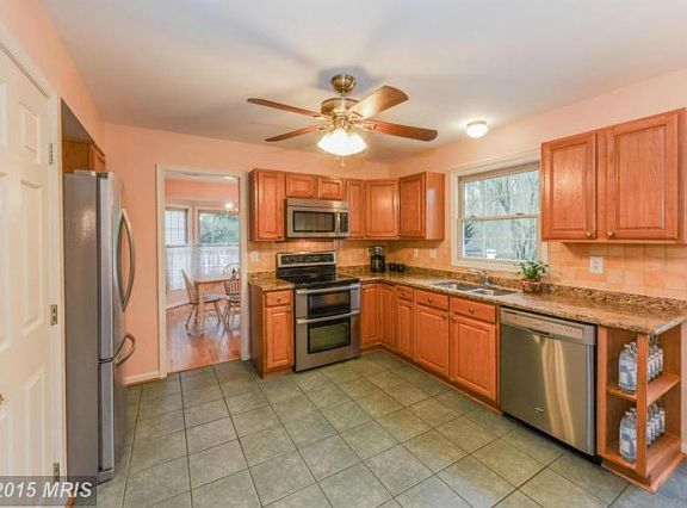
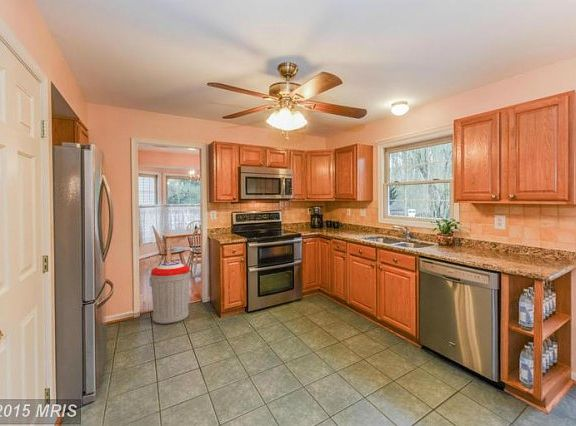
+ trash can (170, 290)
